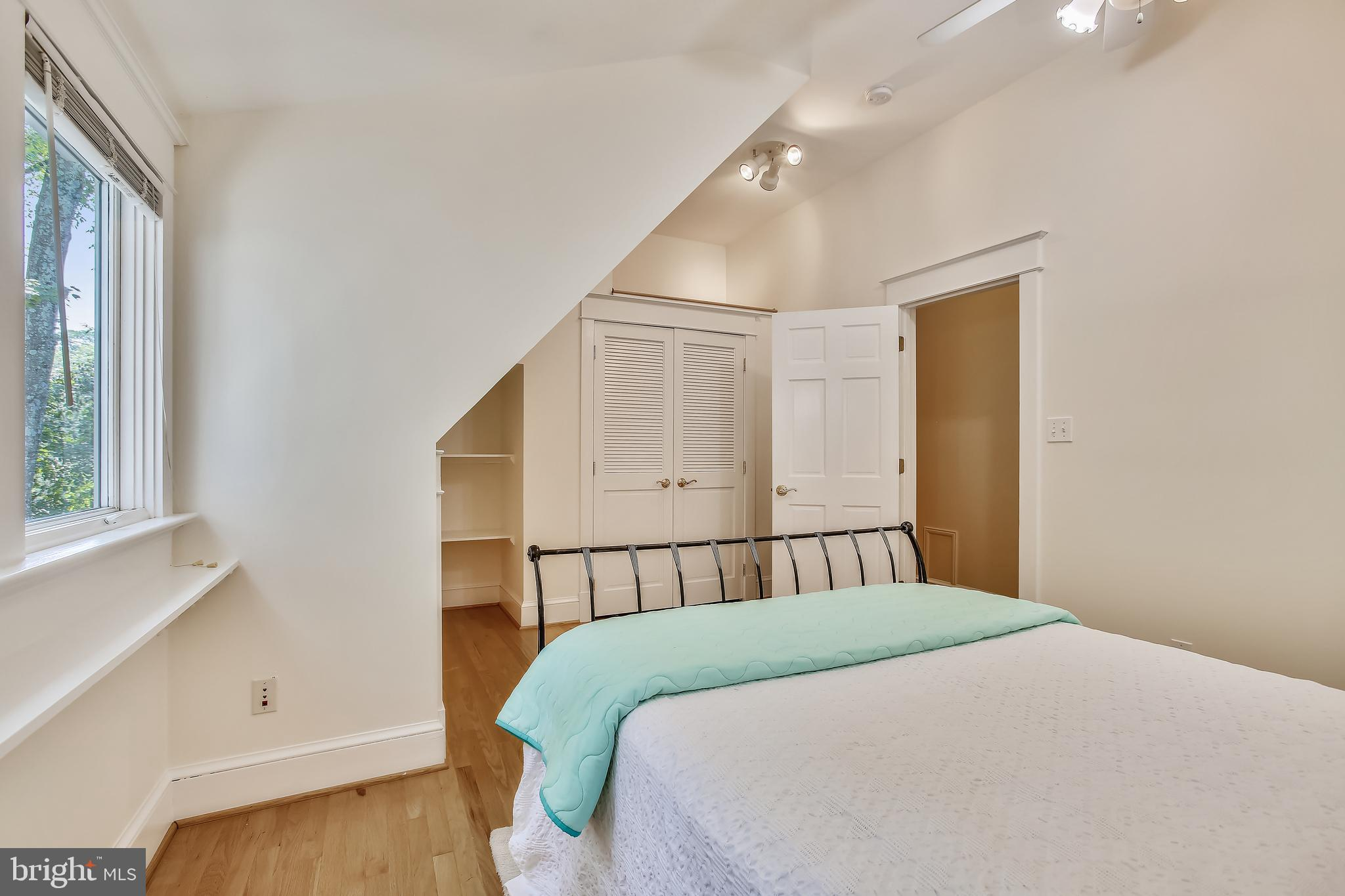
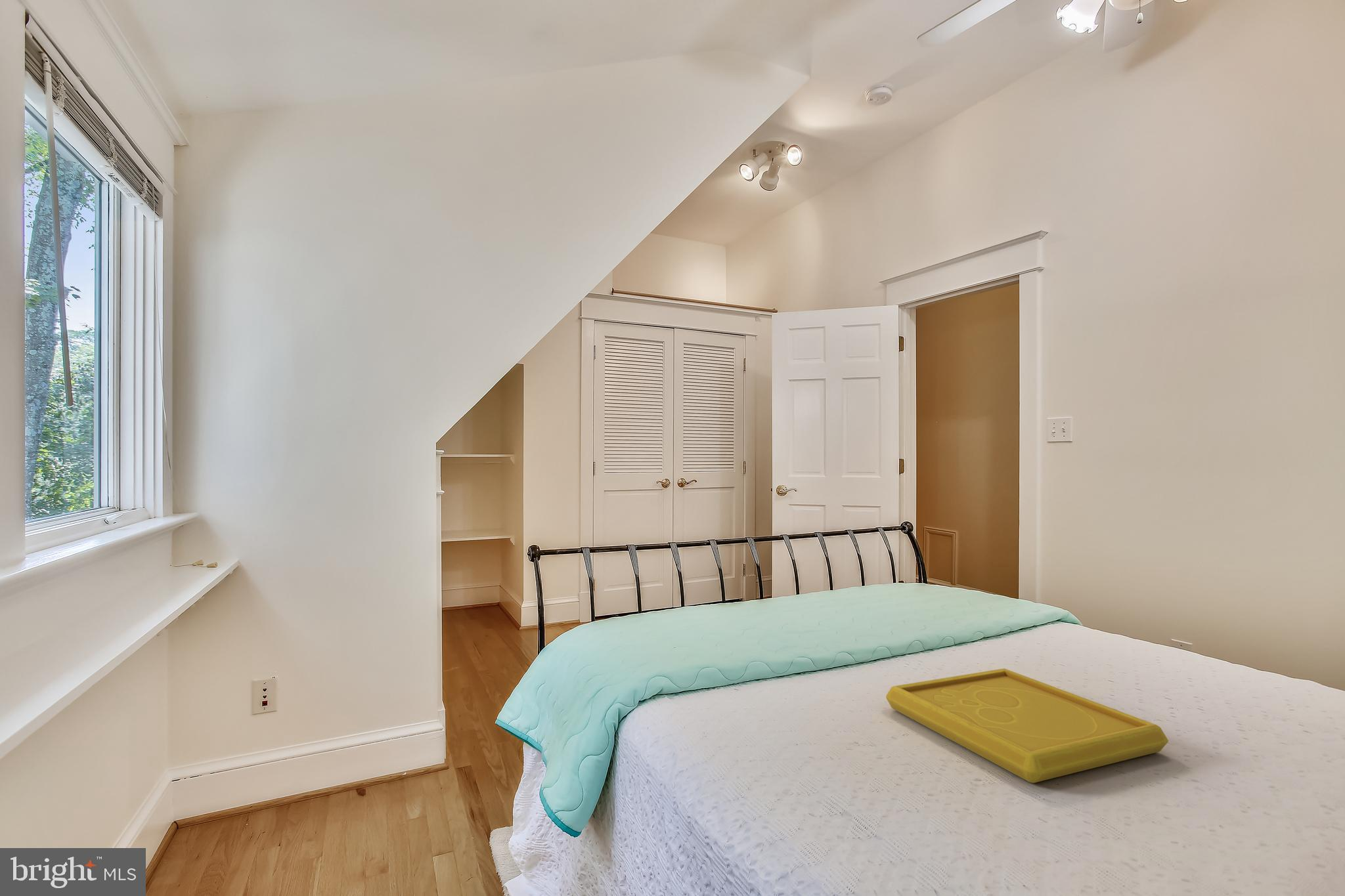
+ serving tray (1015, 716)
